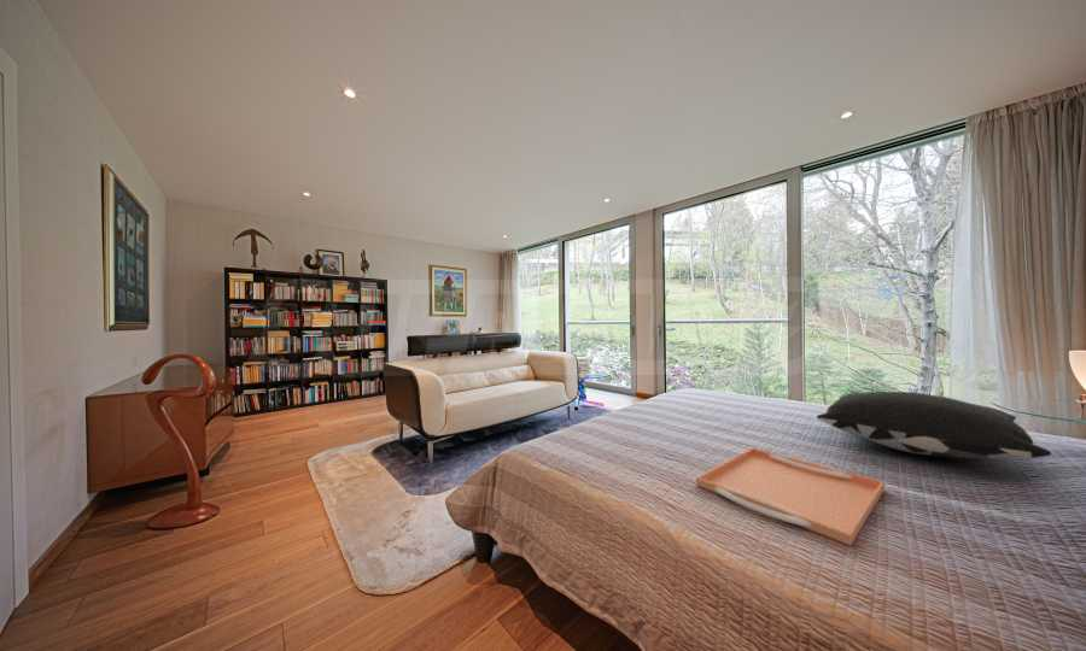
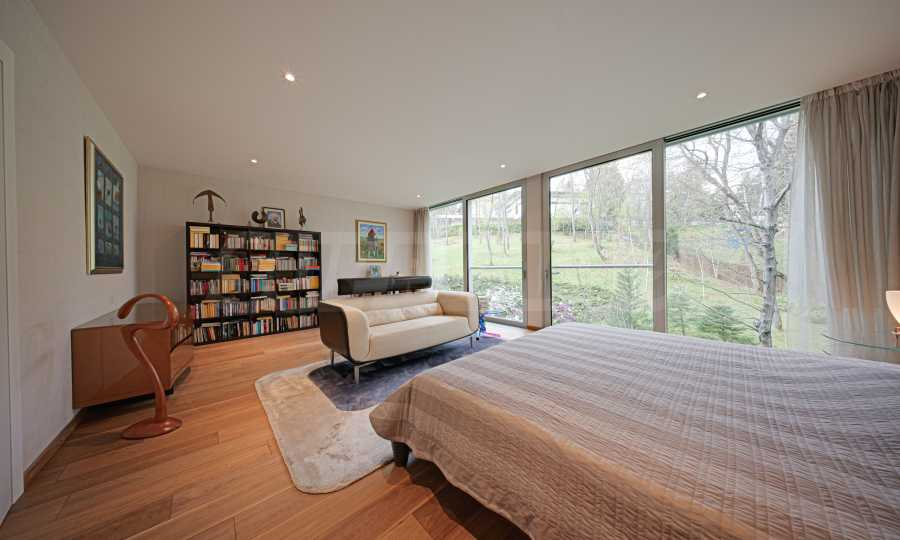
- serving tray (788, 483)
- pillow (916, 418)
